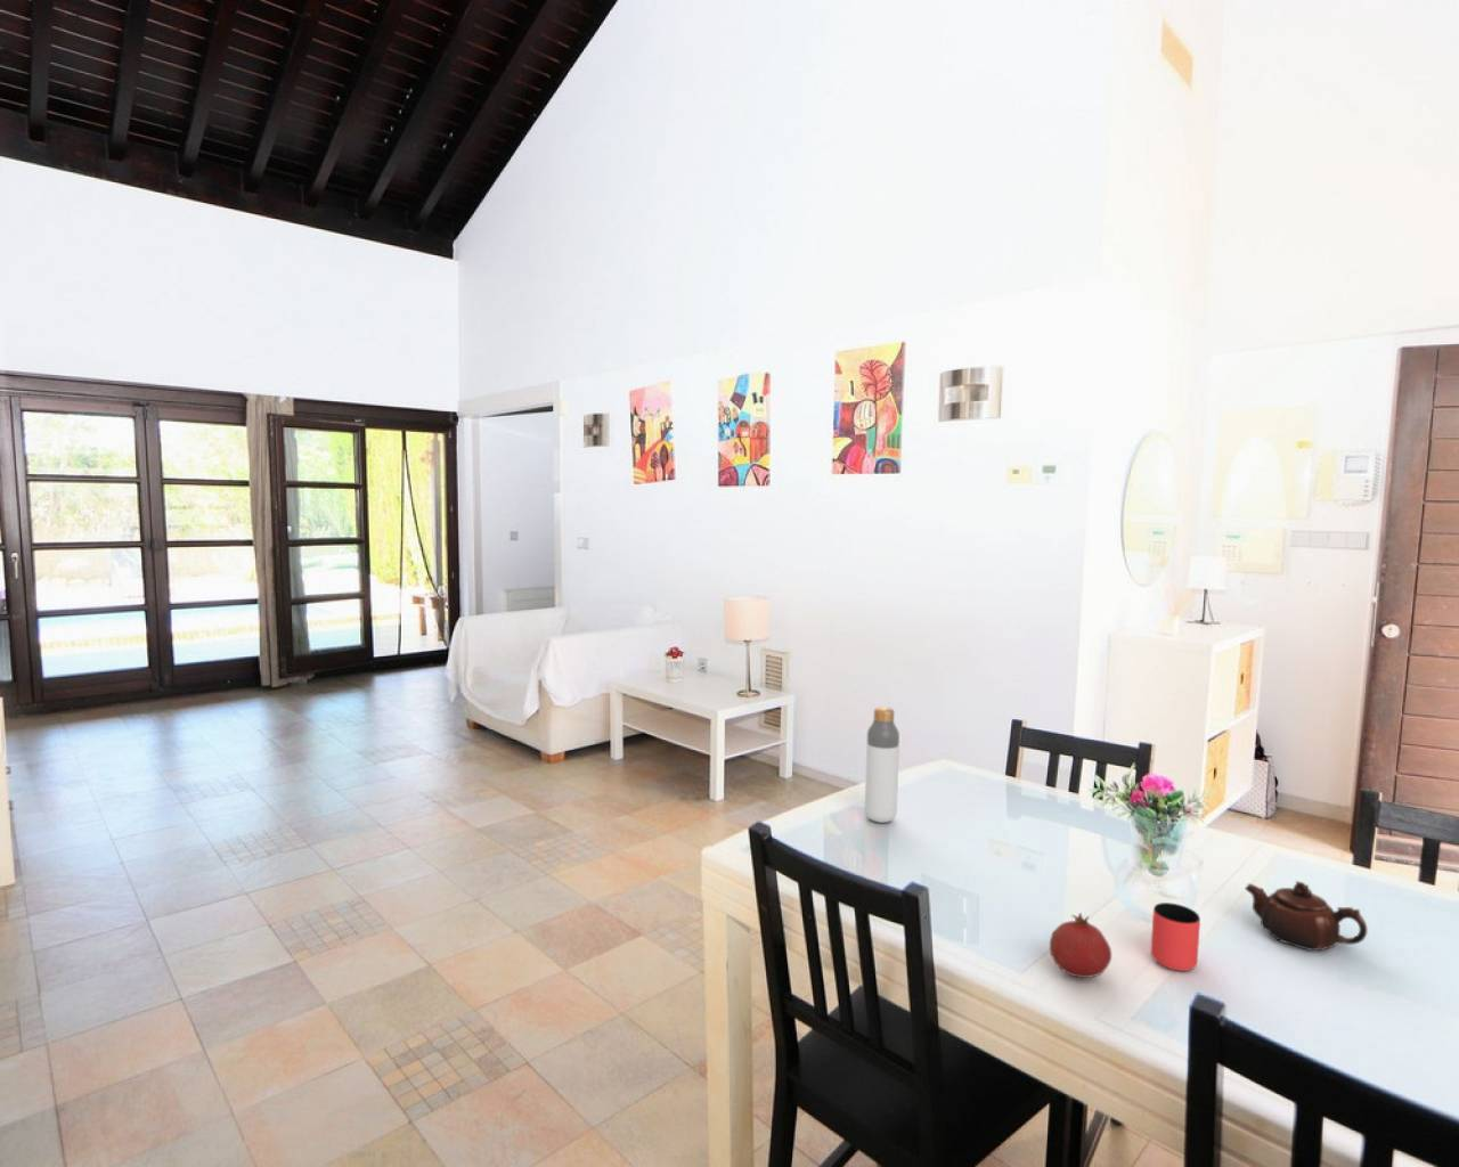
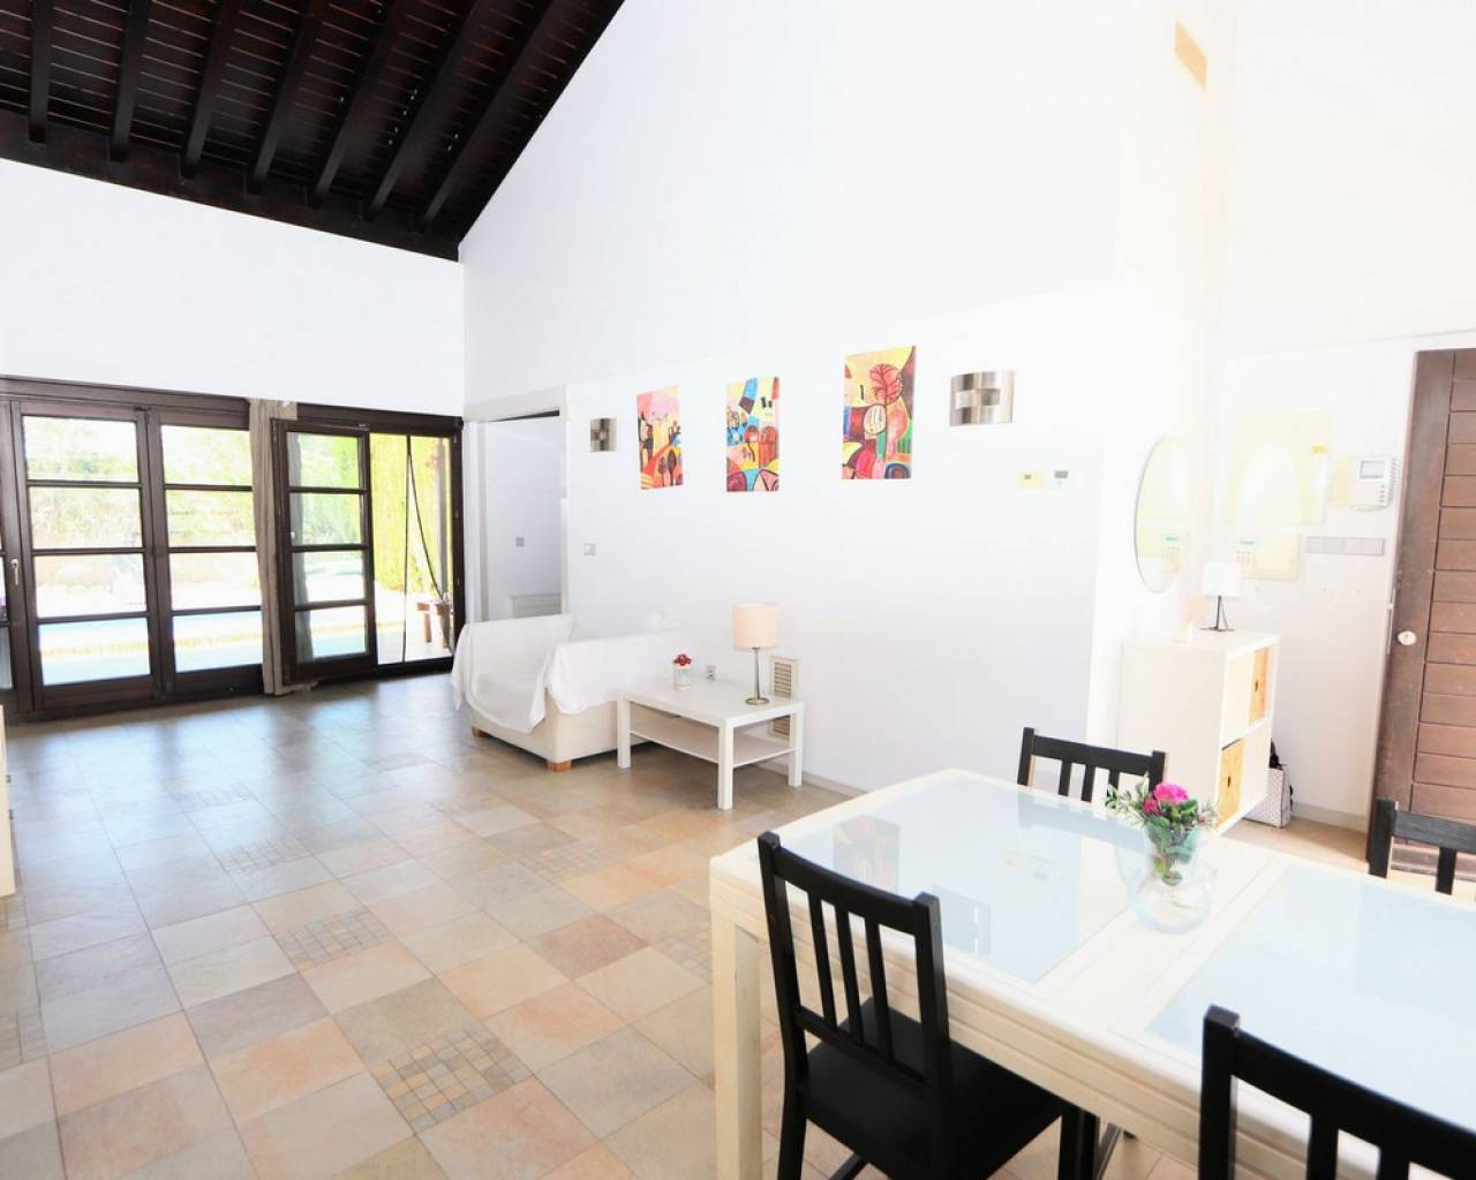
- fruit (1080, 943)
- cup (1178, 934)
- bottle (883, 763)
- teapot (1303, 911)
